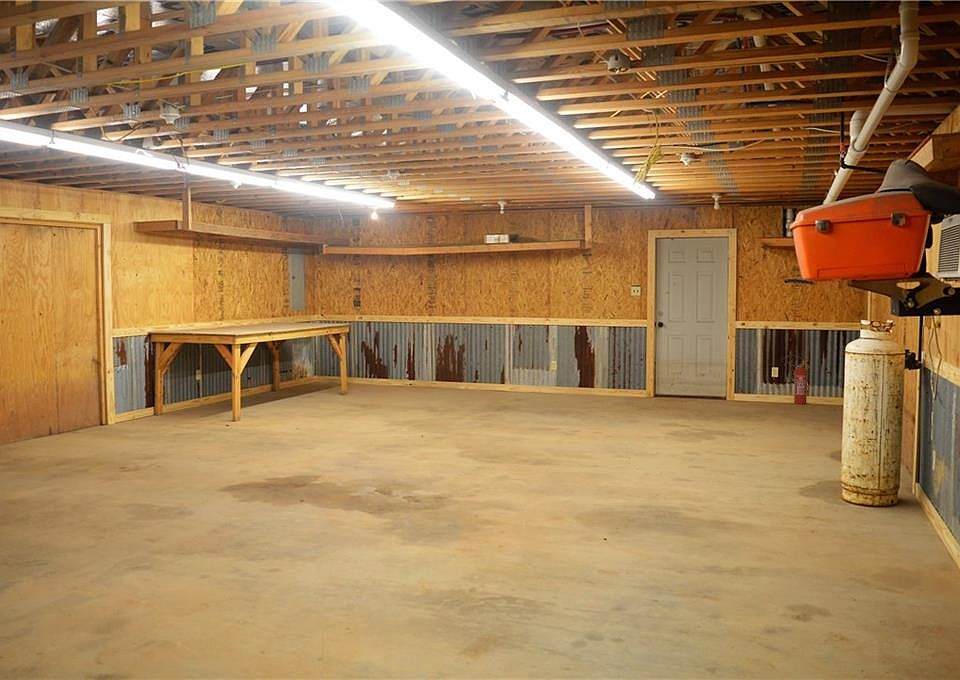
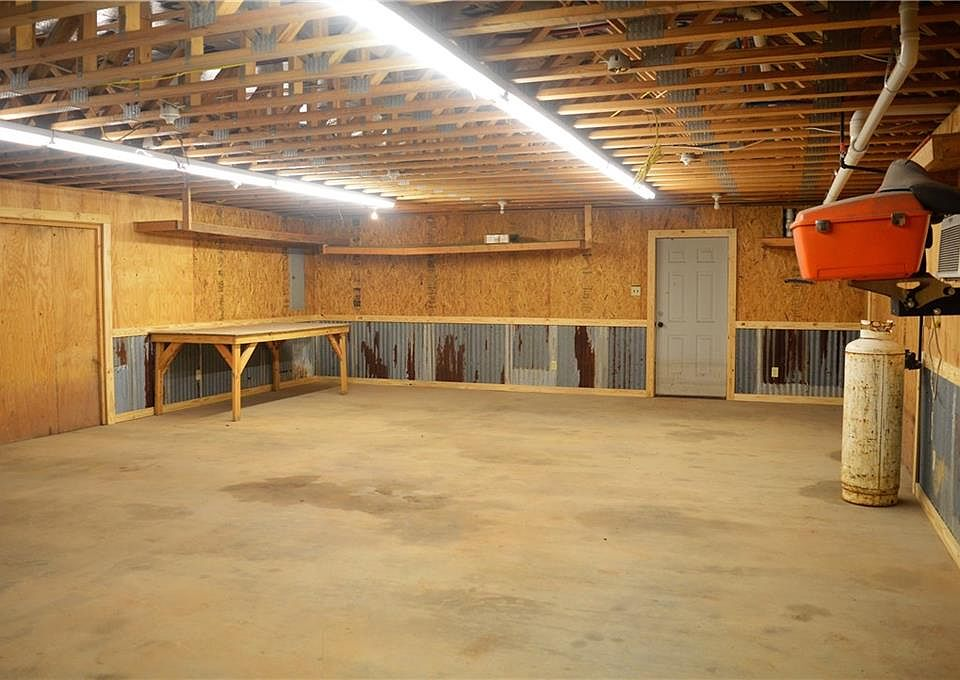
- fire extinguisher (797, 378)
